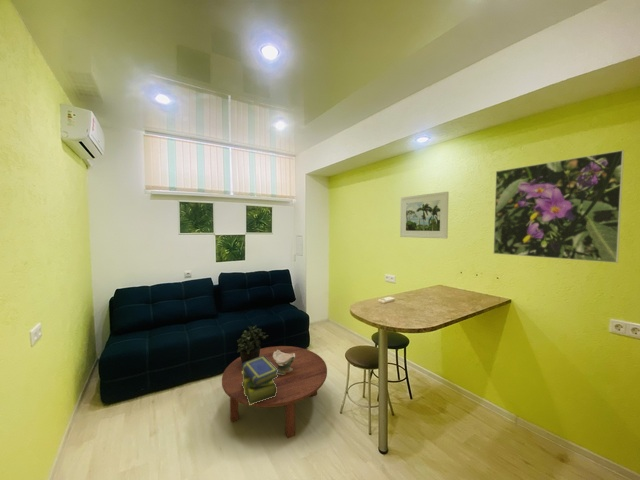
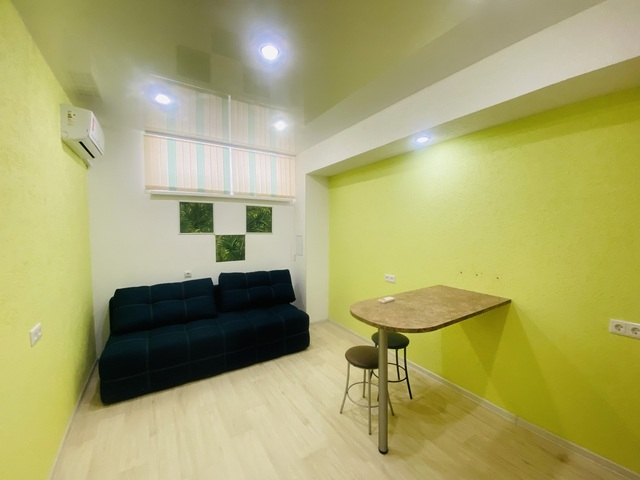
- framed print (548, 210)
- coffee table (276, 386)
- stack of books (260, 377)
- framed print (422, 216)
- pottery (284, 361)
- potted plant (252, 344)
